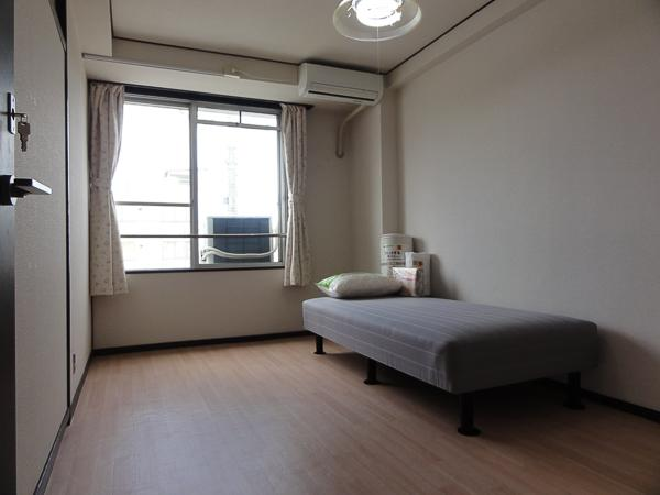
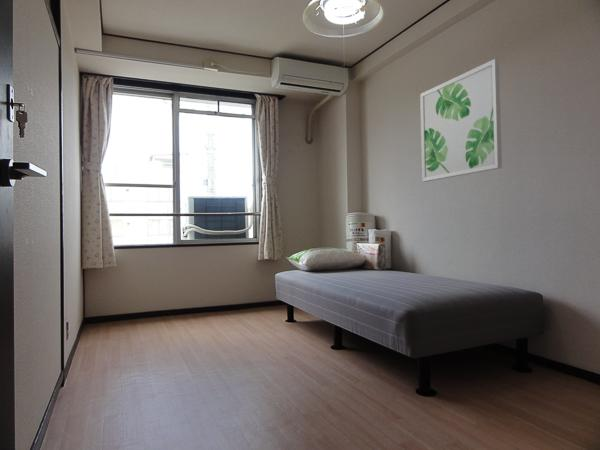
+ wall art (456, 126)
